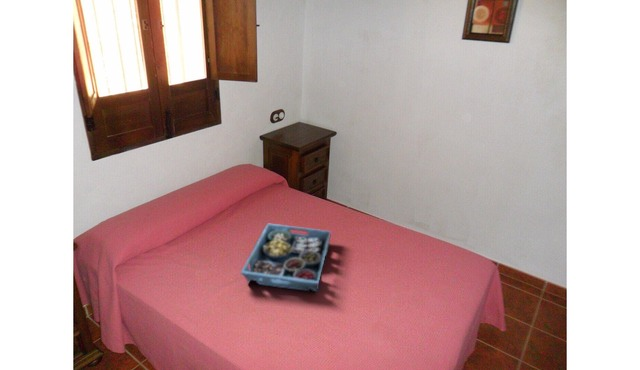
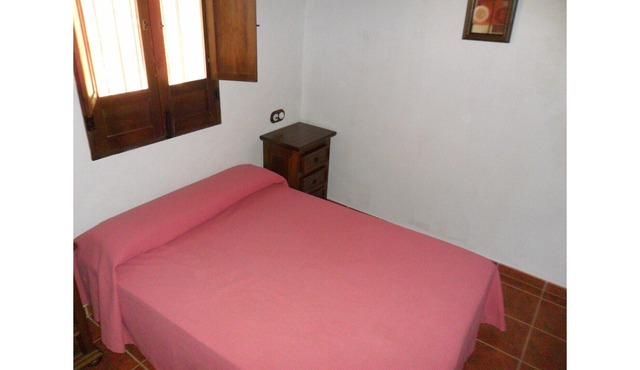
- serving tray (289, 254)
